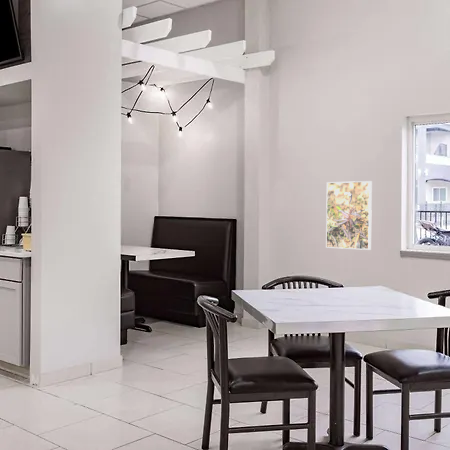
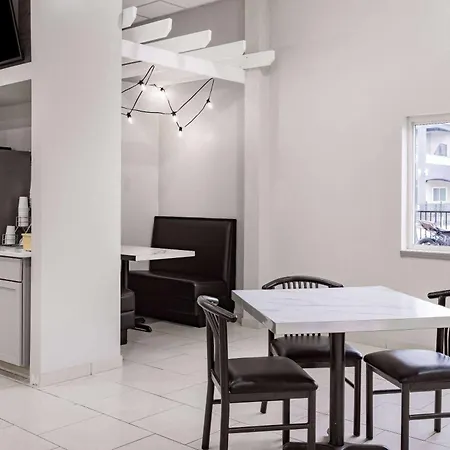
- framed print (348, 215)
